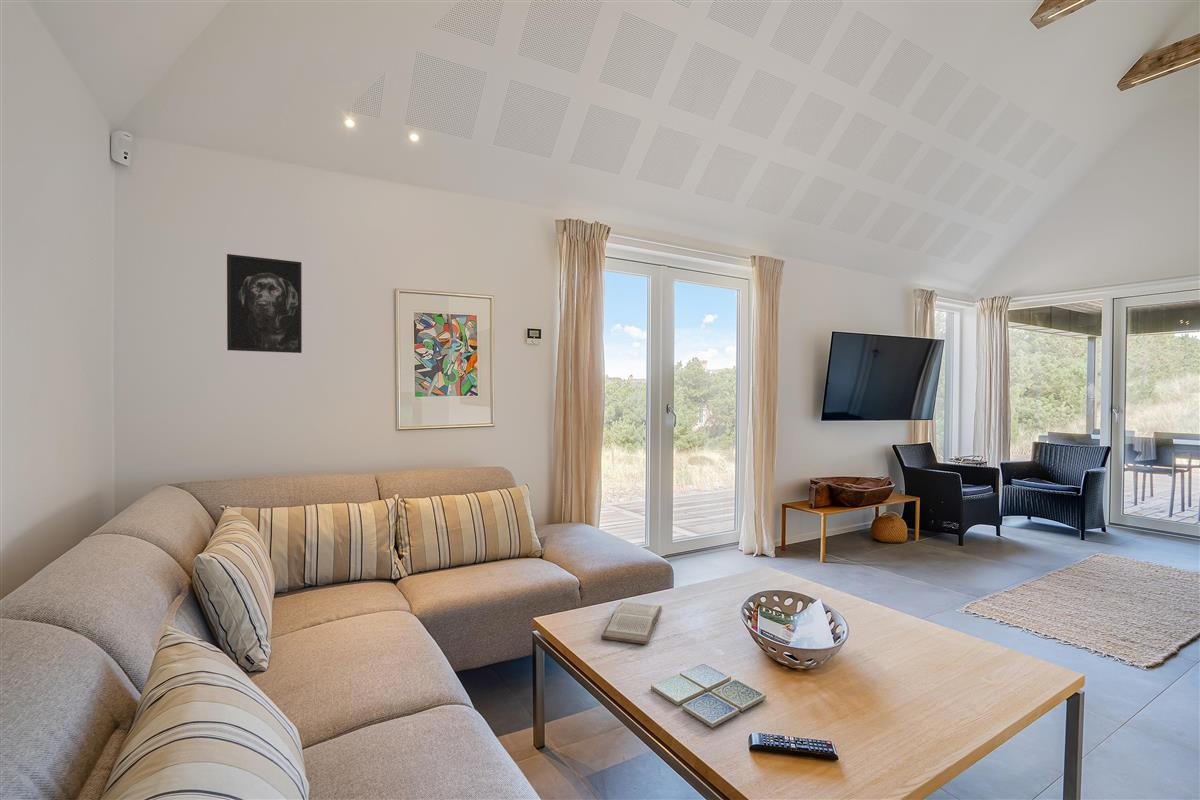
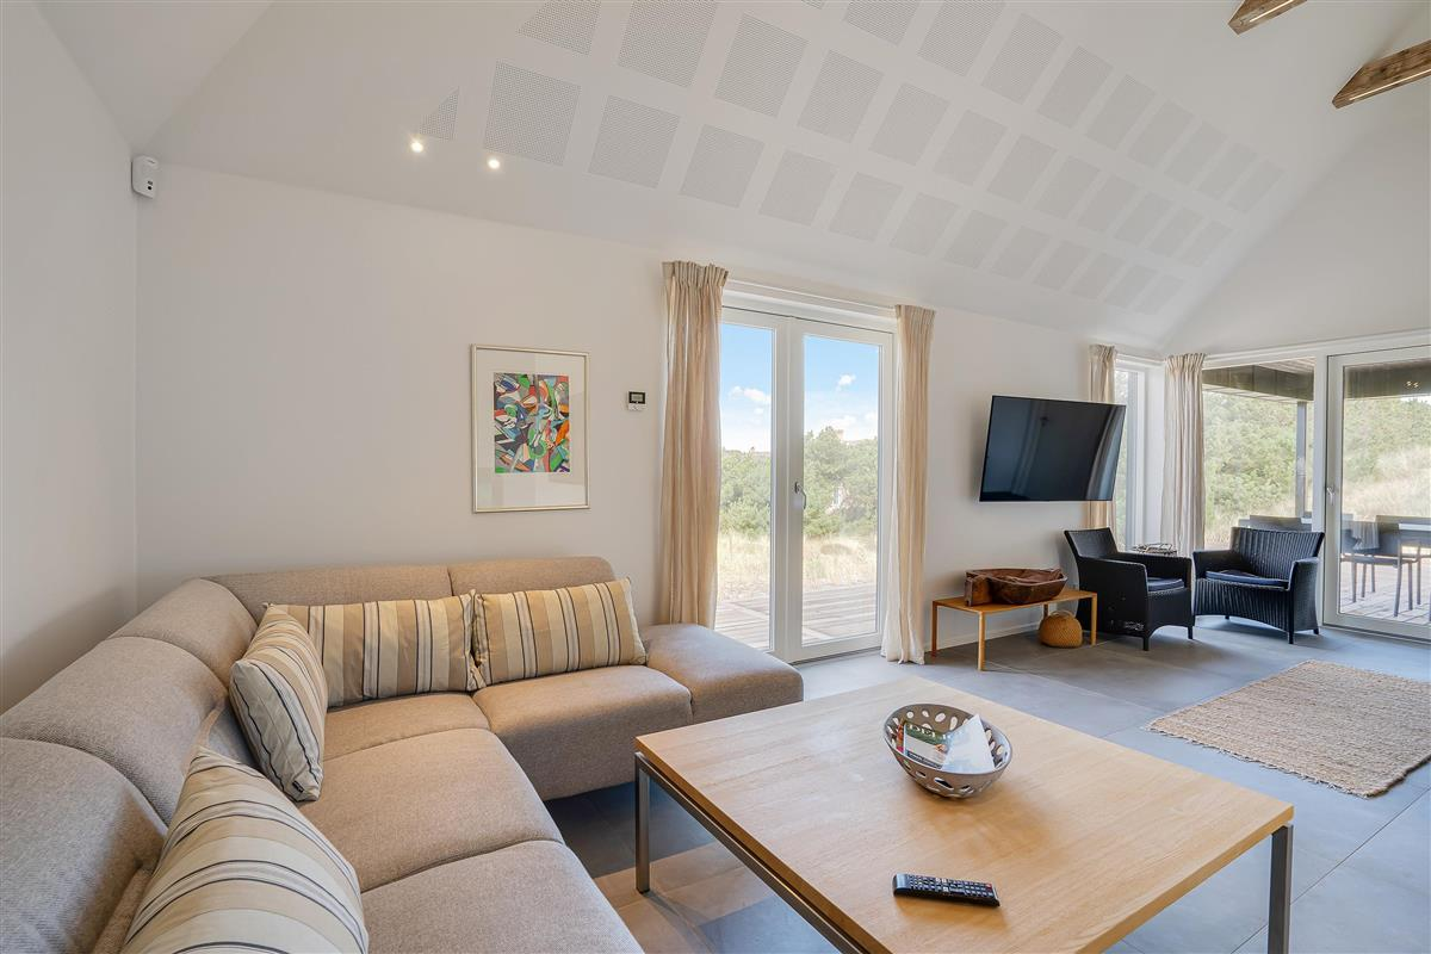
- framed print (265, 305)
- book (633, 618)
- drink coaster (707, 692)
